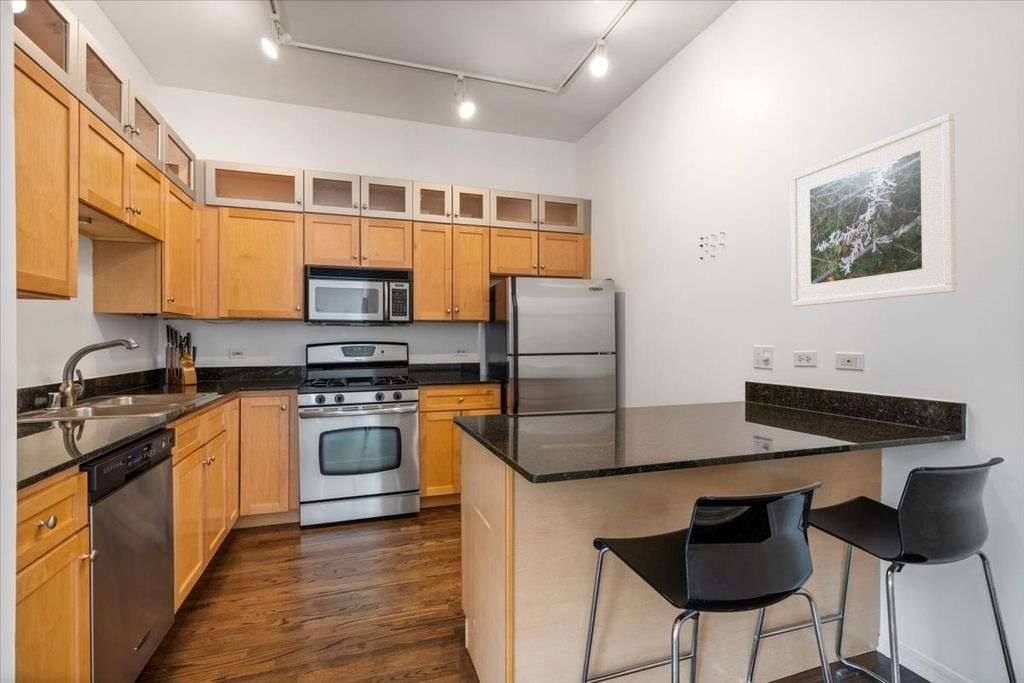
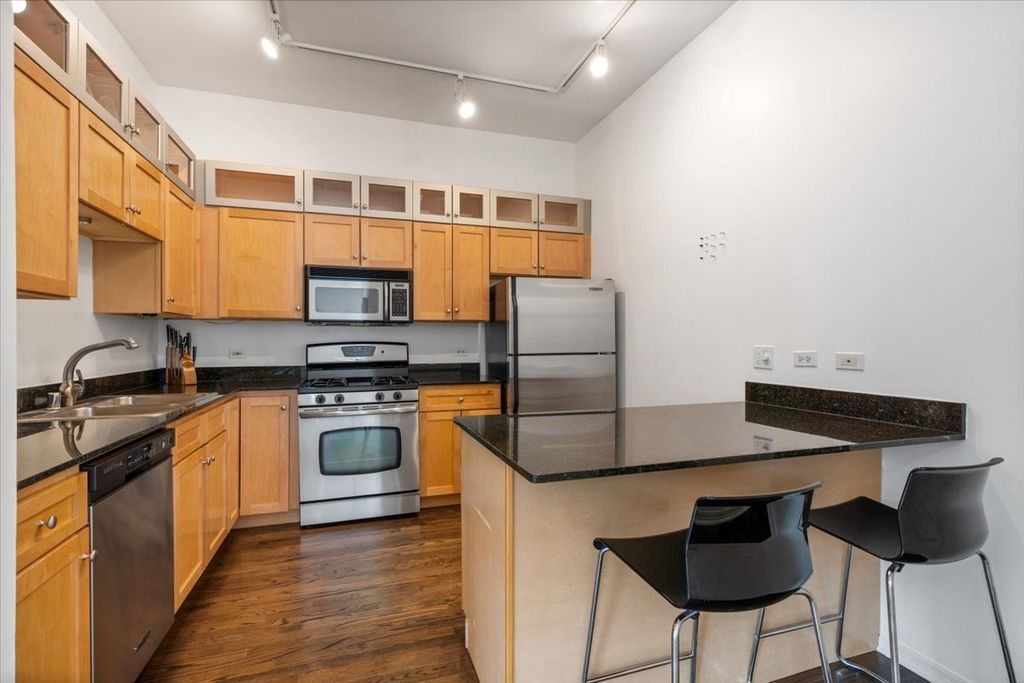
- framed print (860, 224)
